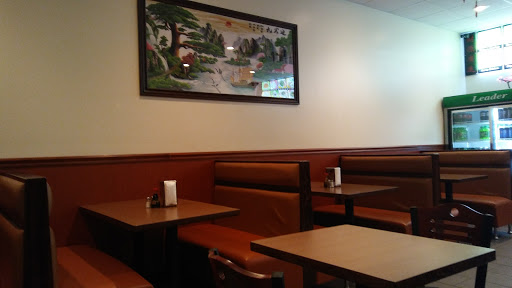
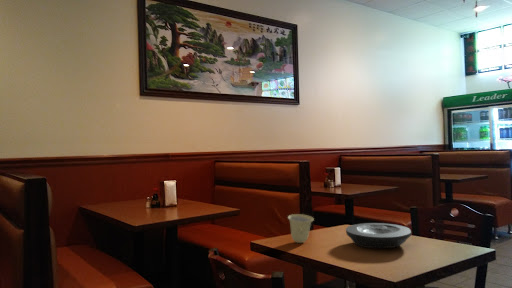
+ plate (378, 236)
+ cup (301, 229)
